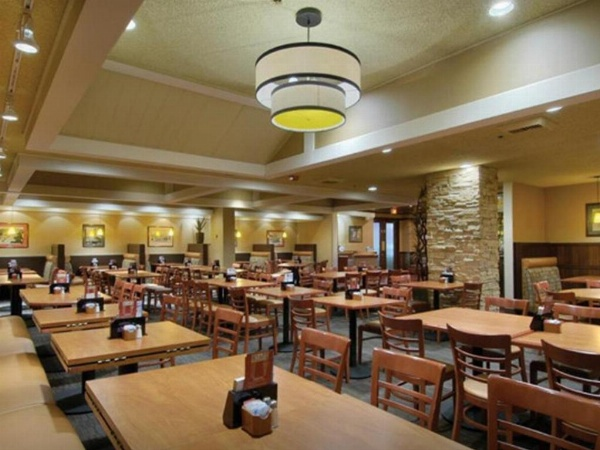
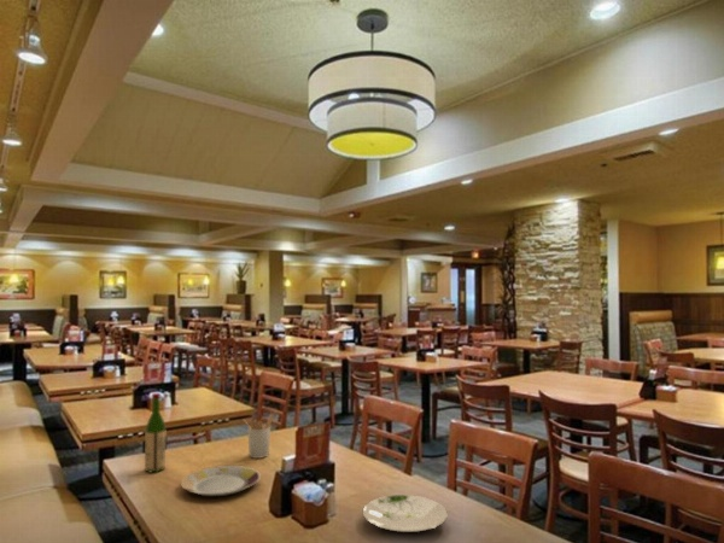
+ wine bottle (154, 431)
+ plate (221, 481)
+ plate (404, 516)
+ utensil holder (257, 436)
